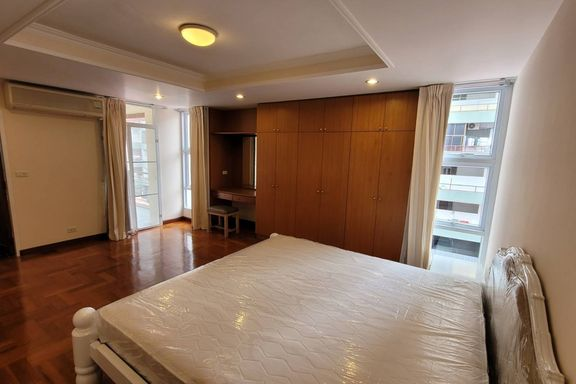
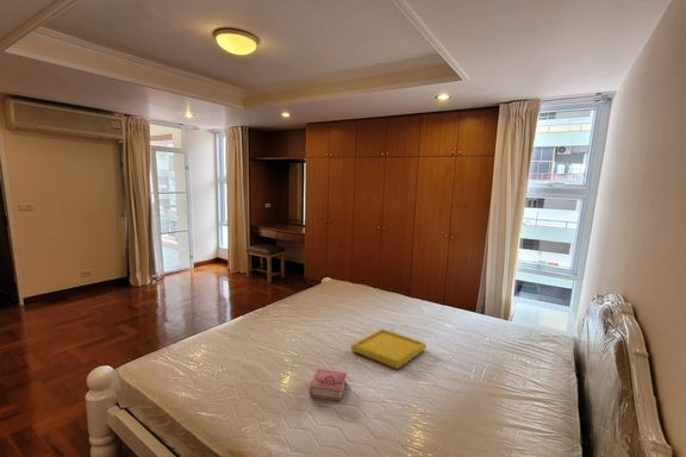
+ serving tray (388, 346)
+ book (328, 383)
